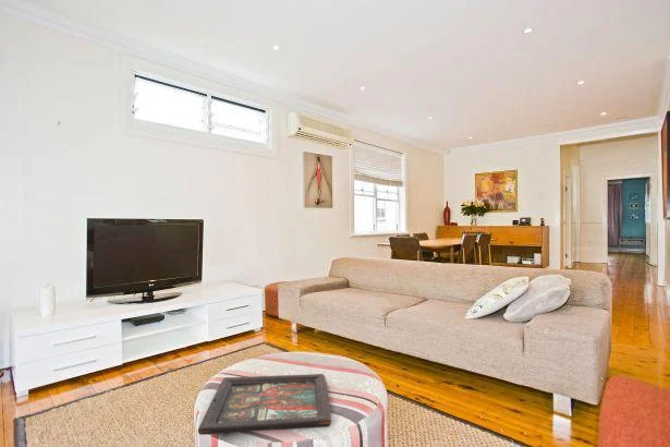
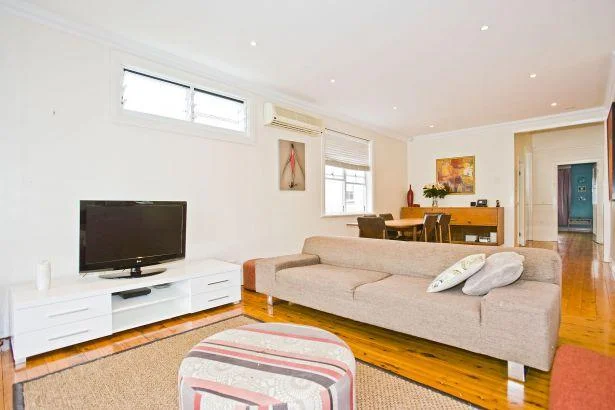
- decorative tray (270, 399)
